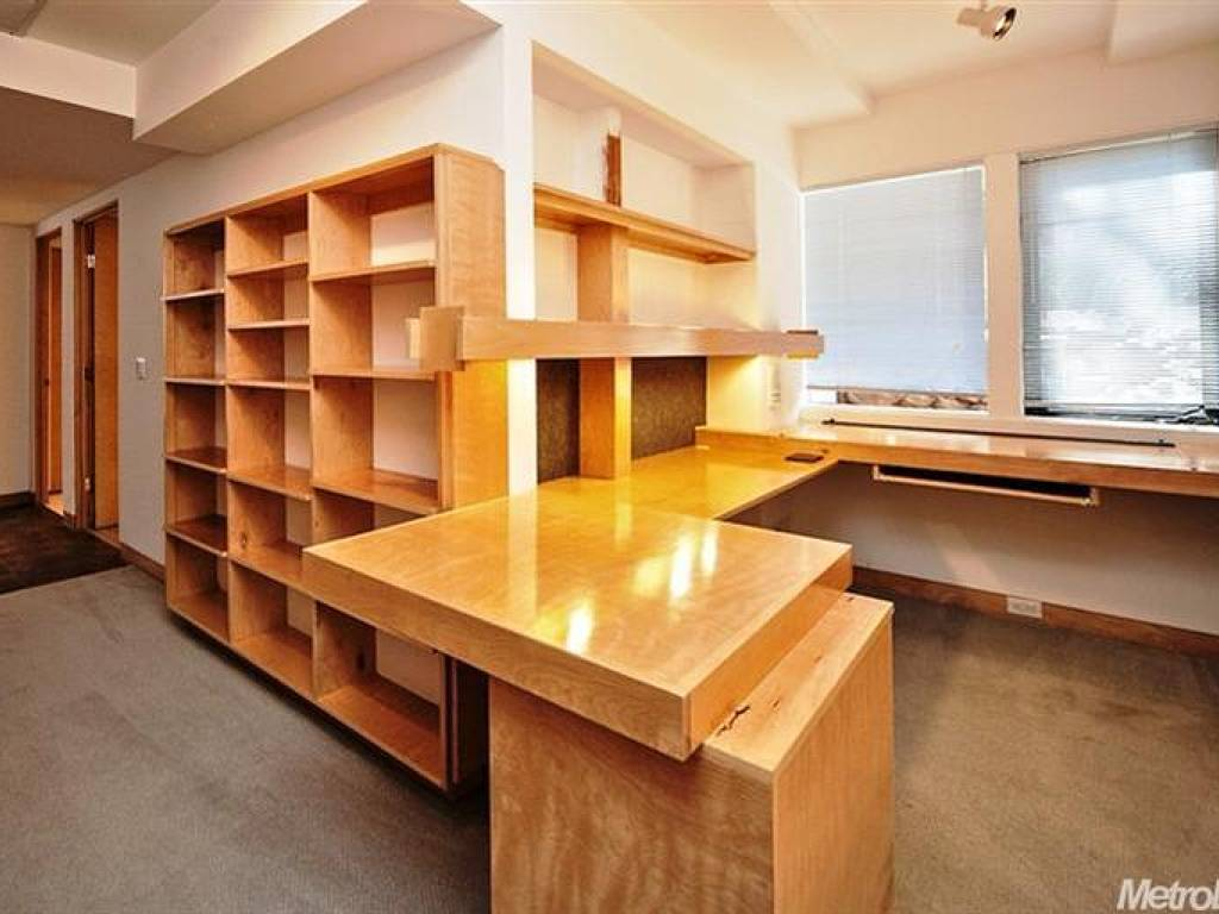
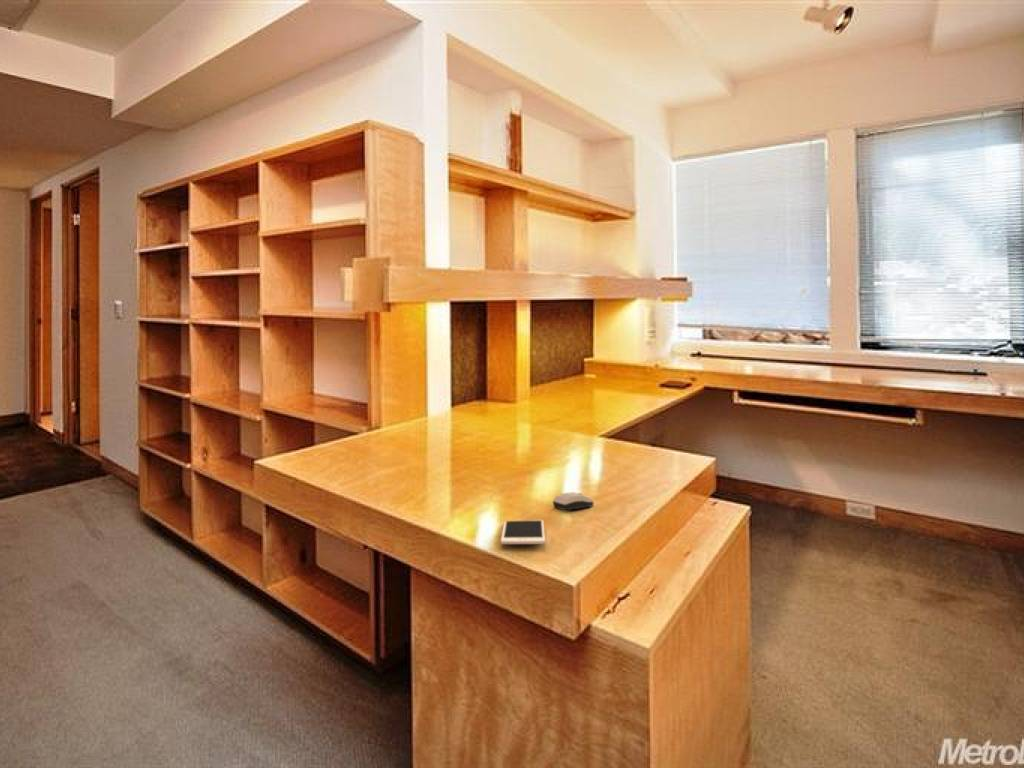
+ cell phone (523, 530)
+ computer mouse (573, 499)
